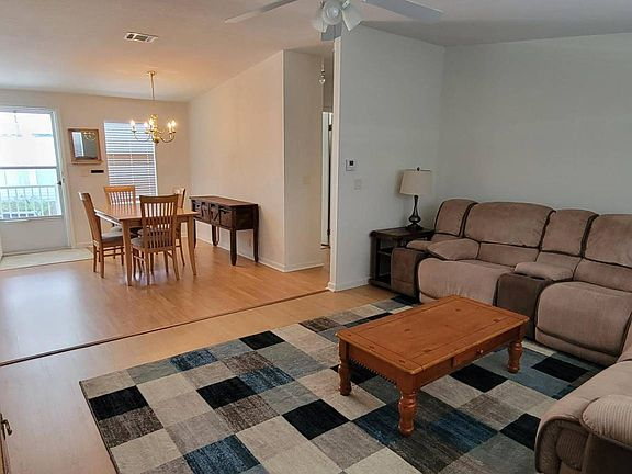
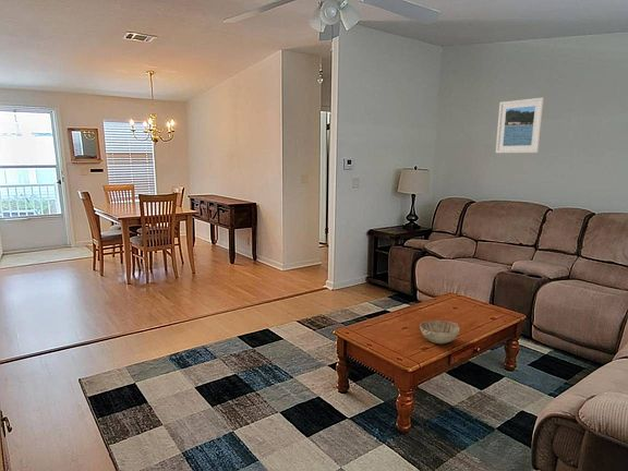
+ decorative bowl (438, 333)
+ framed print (518, 126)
